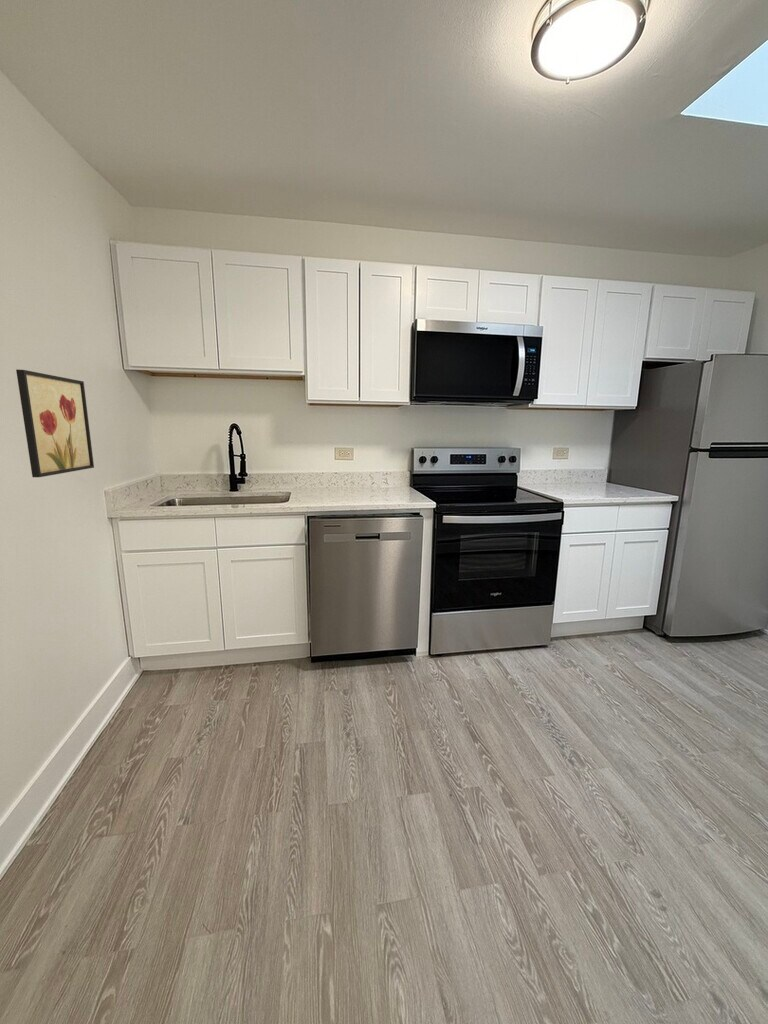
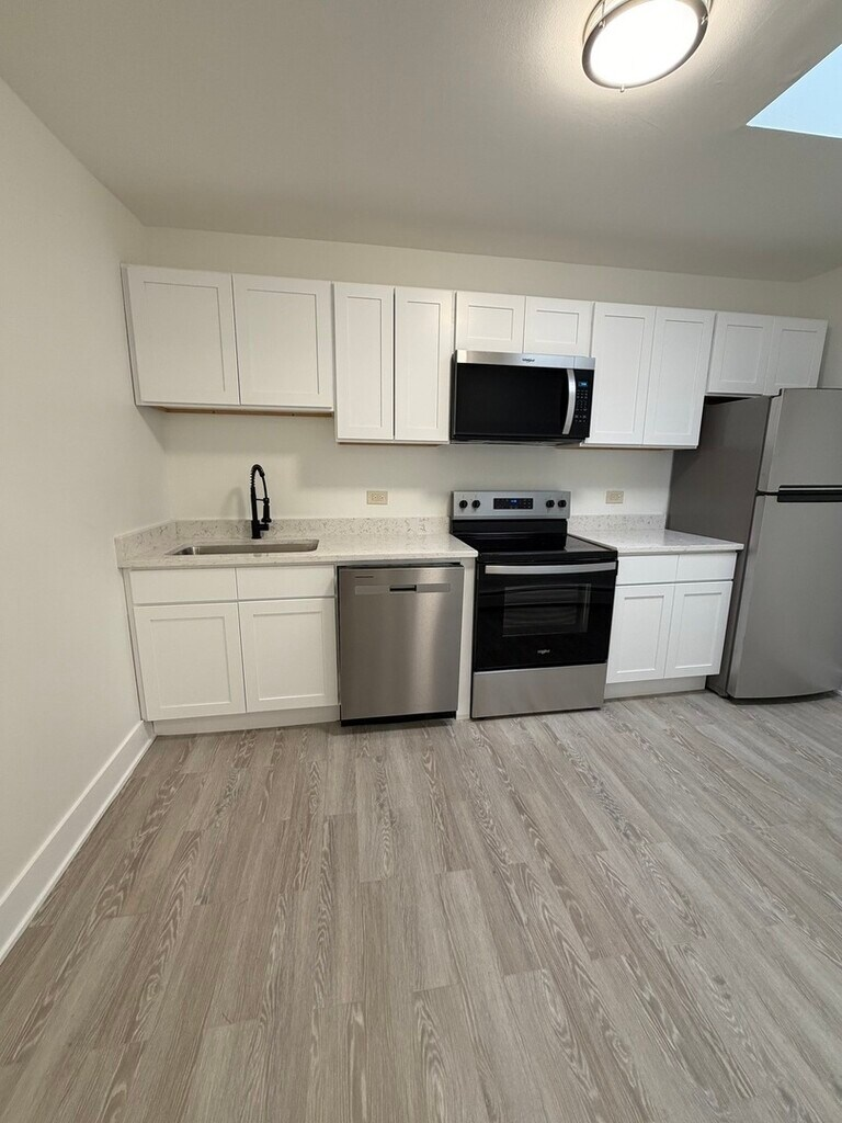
- wall art (58, 425)
